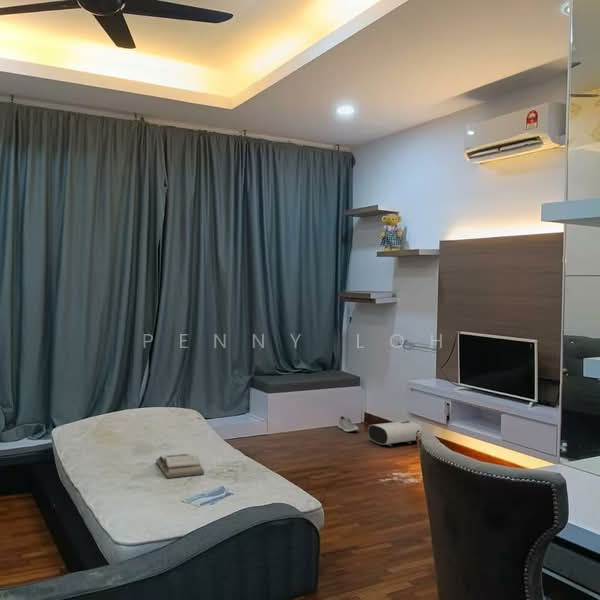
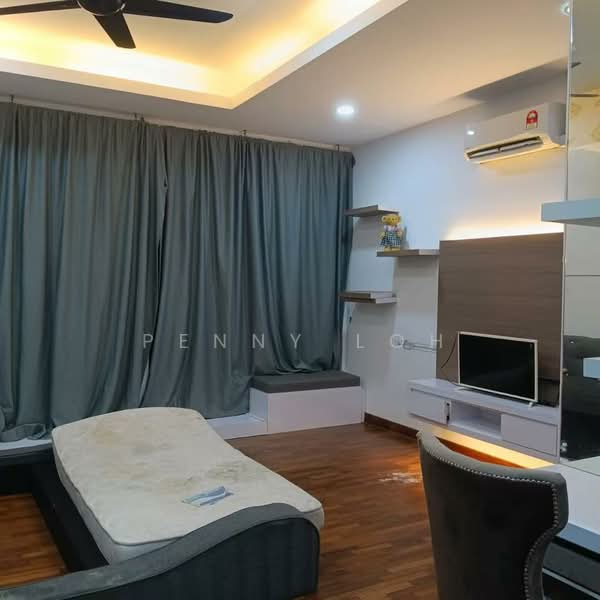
- book (179, 461)
- air purifier (396, 432)
- sneaker (347, 423)
